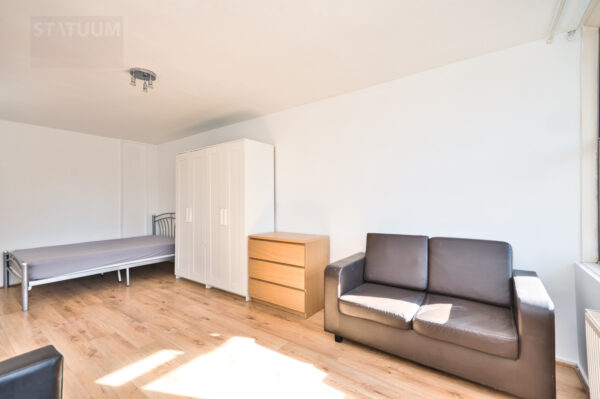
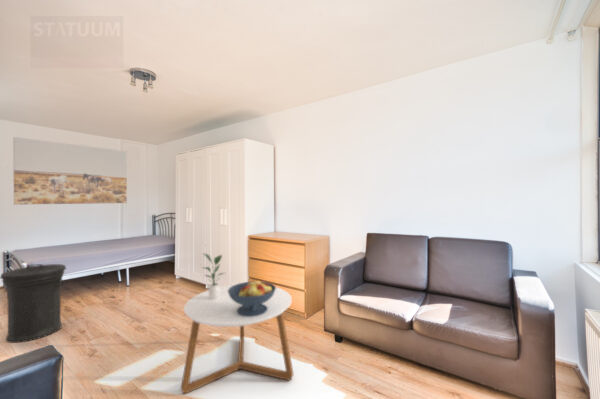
+ wall art (77, 174)
+ coffee table (240, 332)
+ potted plant (214, 274)
+ fruit bowl (252, 295)
+ trash can (35, 298)
